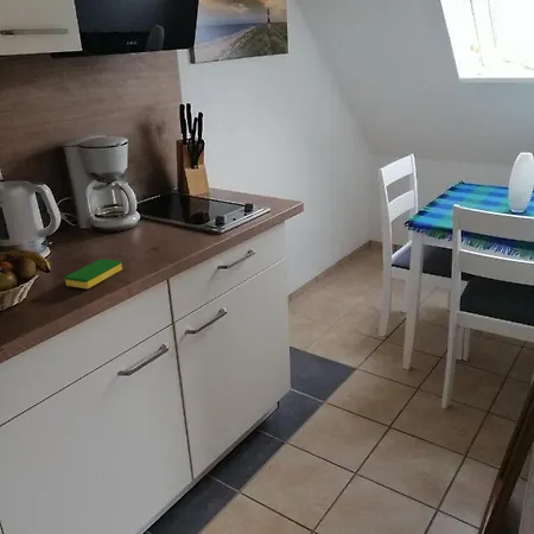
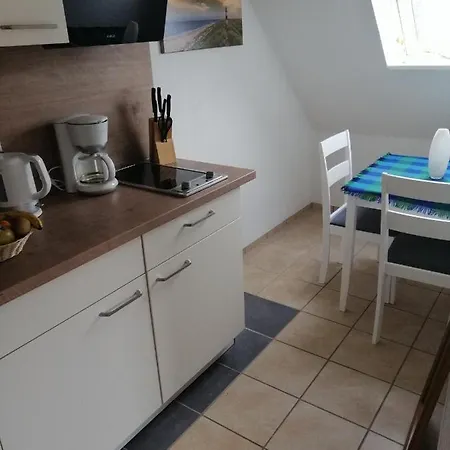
- dish sponge (94, 273)
